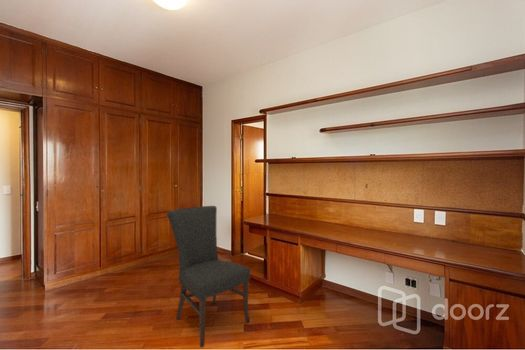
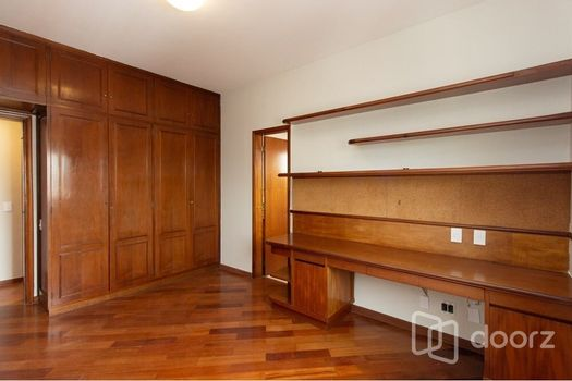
- chair (207, 264)
